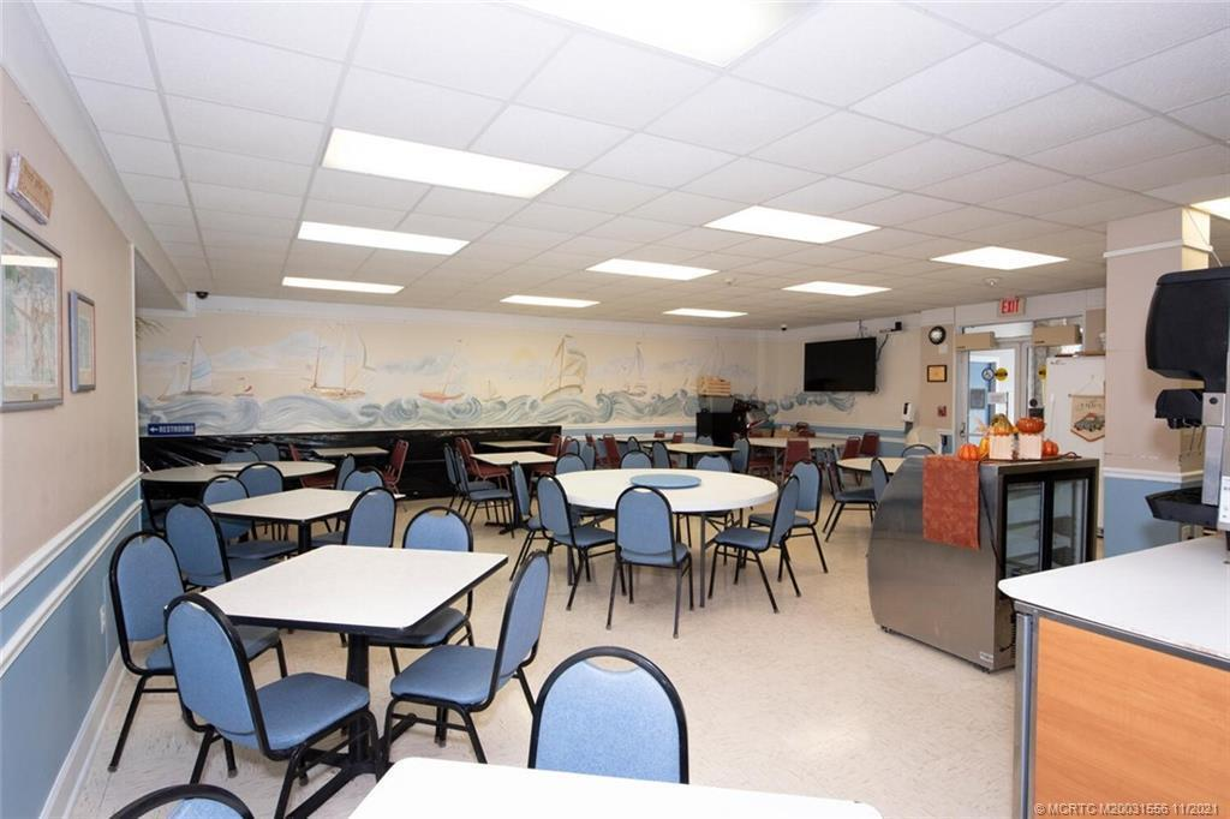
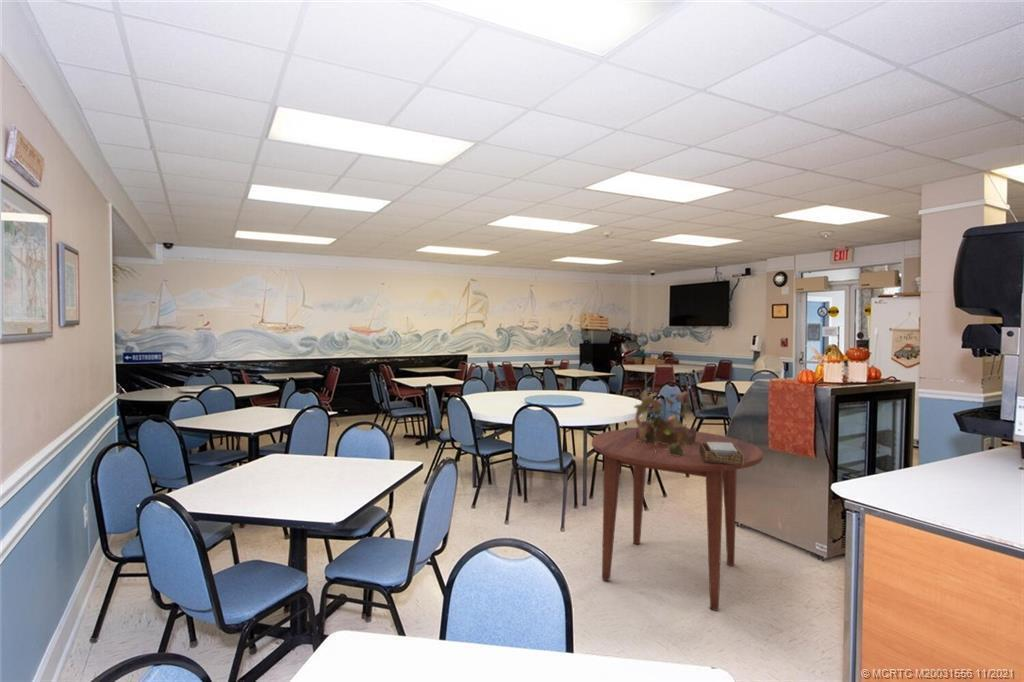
+ dining table (642, 508)
+ potted flower (659, 416)
+ napkin holder (720, 452)
